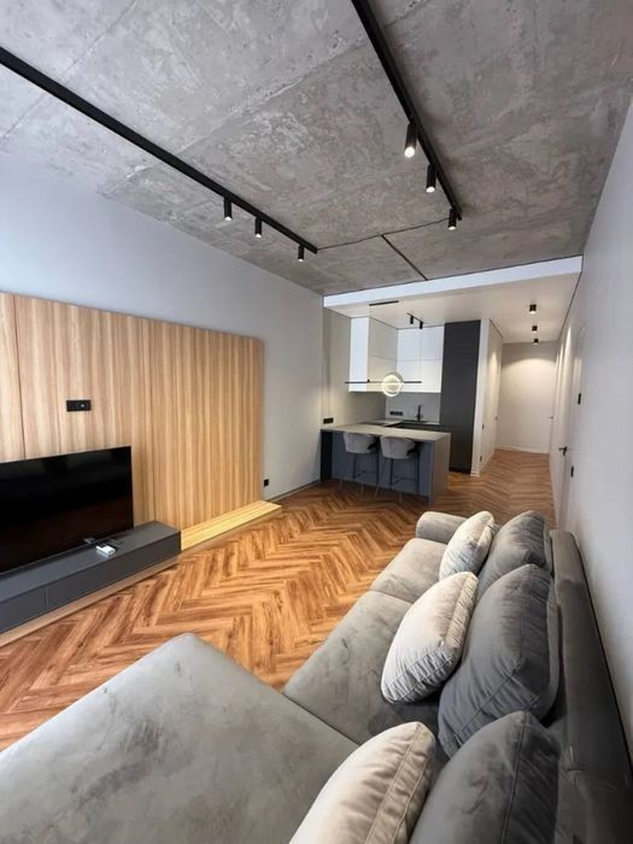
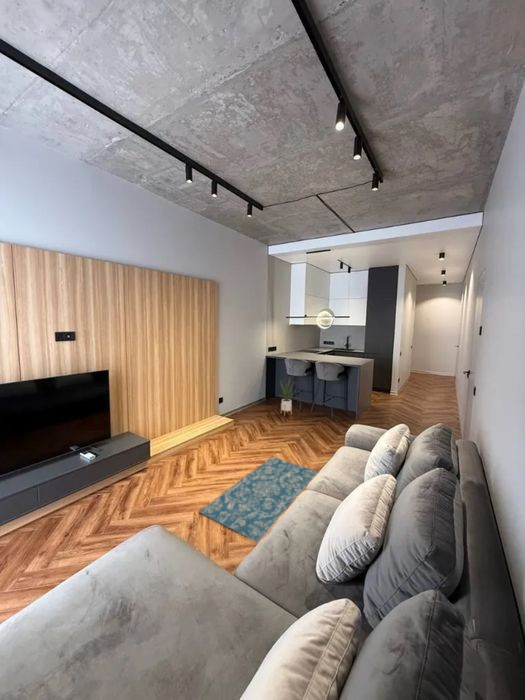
+ house plant (287, 395)
+ rug (266, 489)
